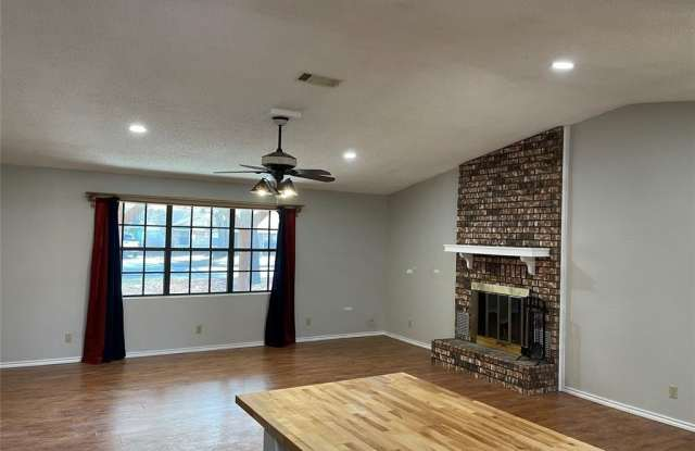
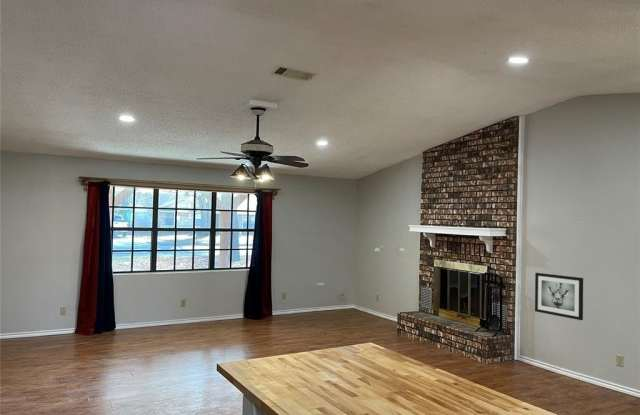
+ wall art (558, 295)
